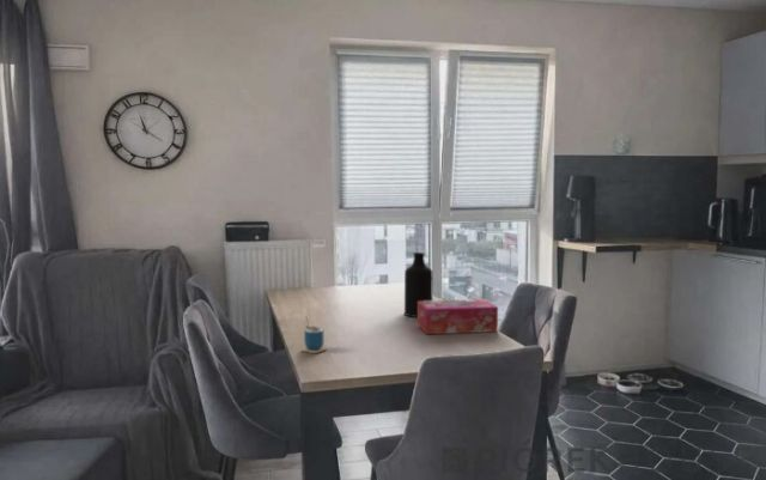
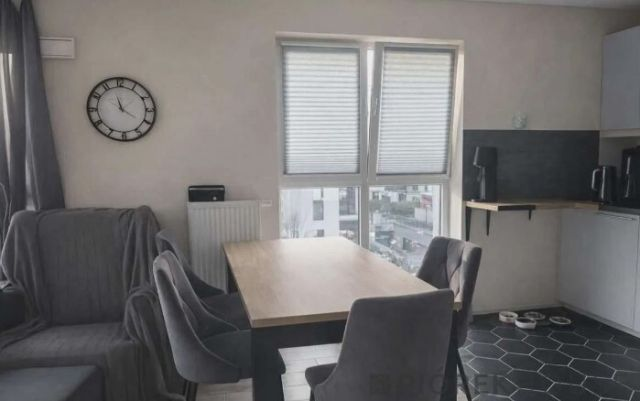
- tissue box (456, 316)
- cup (314, 333)
- bottle (418, 282)
